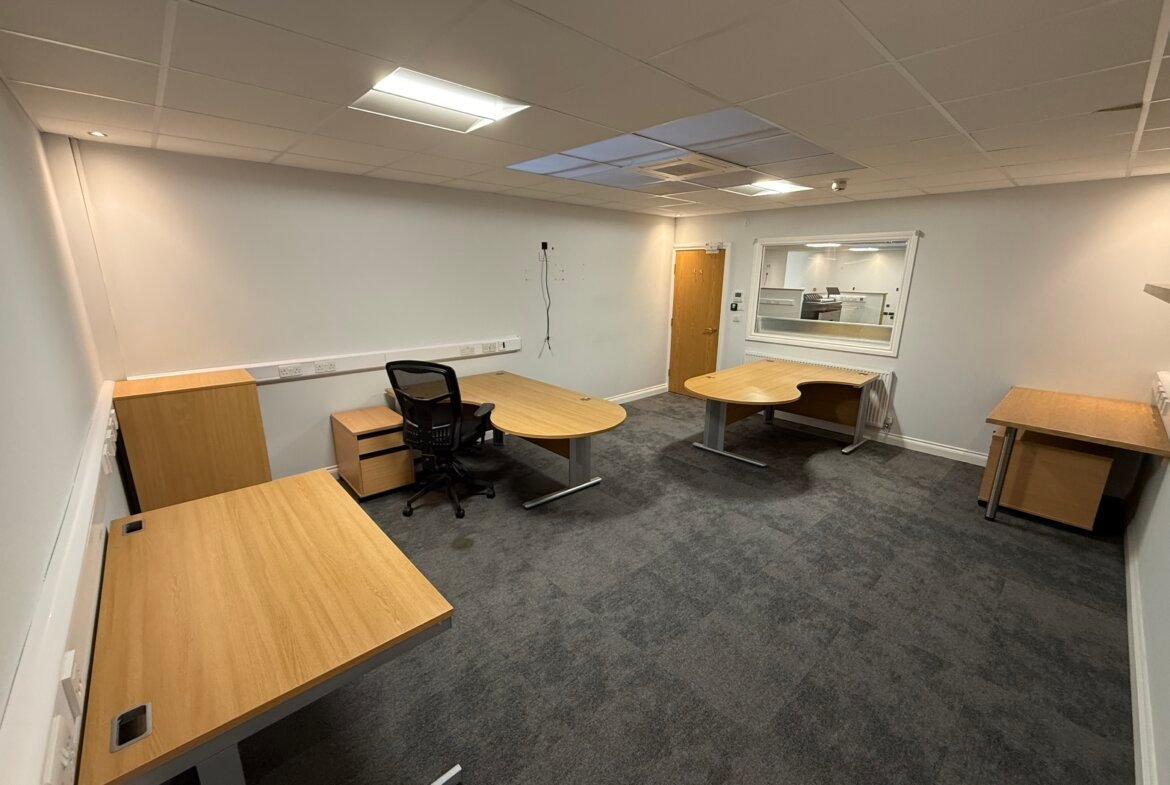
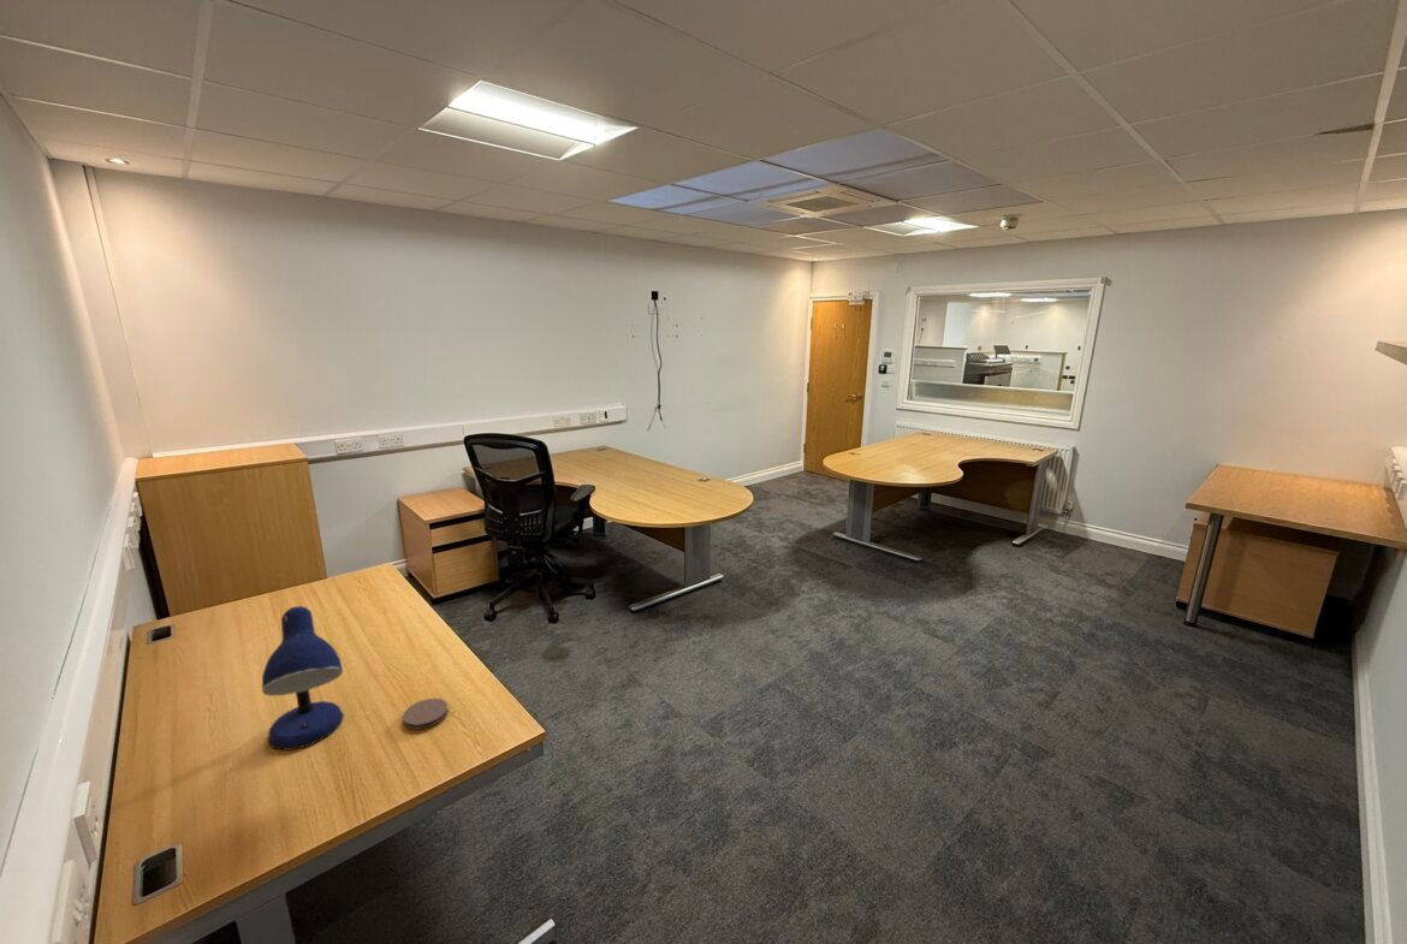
+ desk lamp (299, 678)
+ coaster (426, 713)
